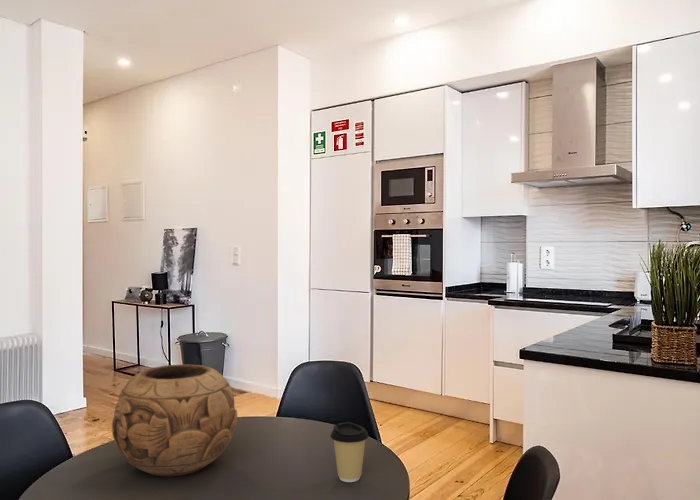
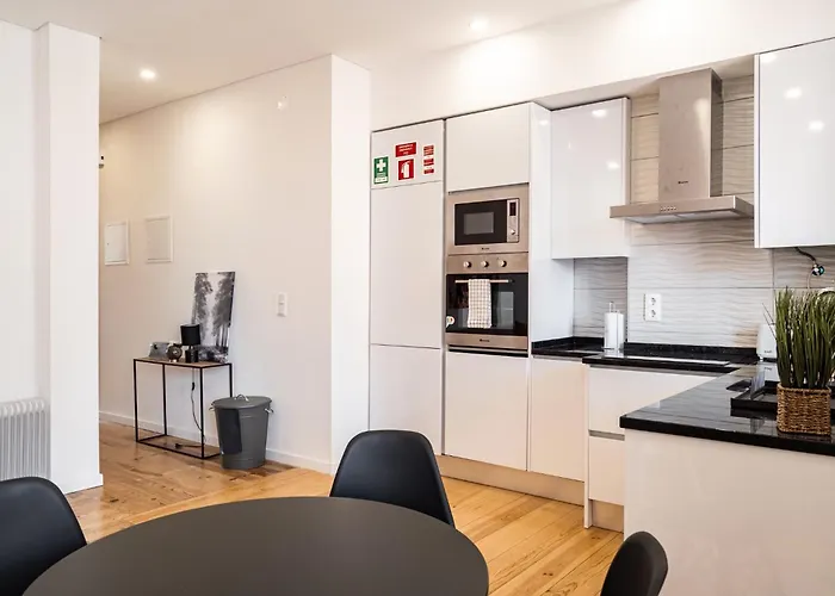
- decorative bowl (176, 417)
- coffee cup (349, 452)
